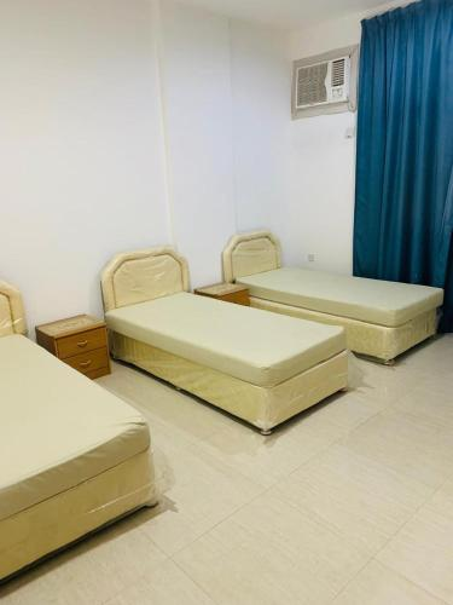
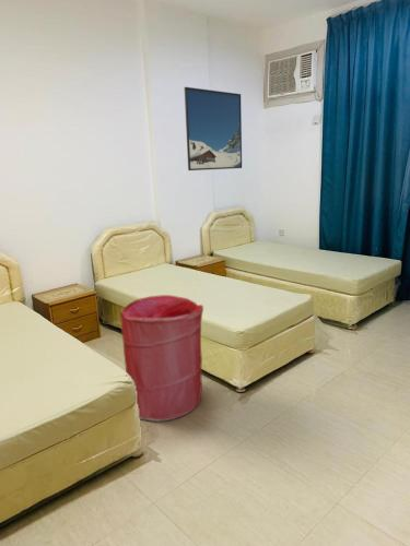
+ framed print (215, 130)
+ laundry hamper (164, 353)
